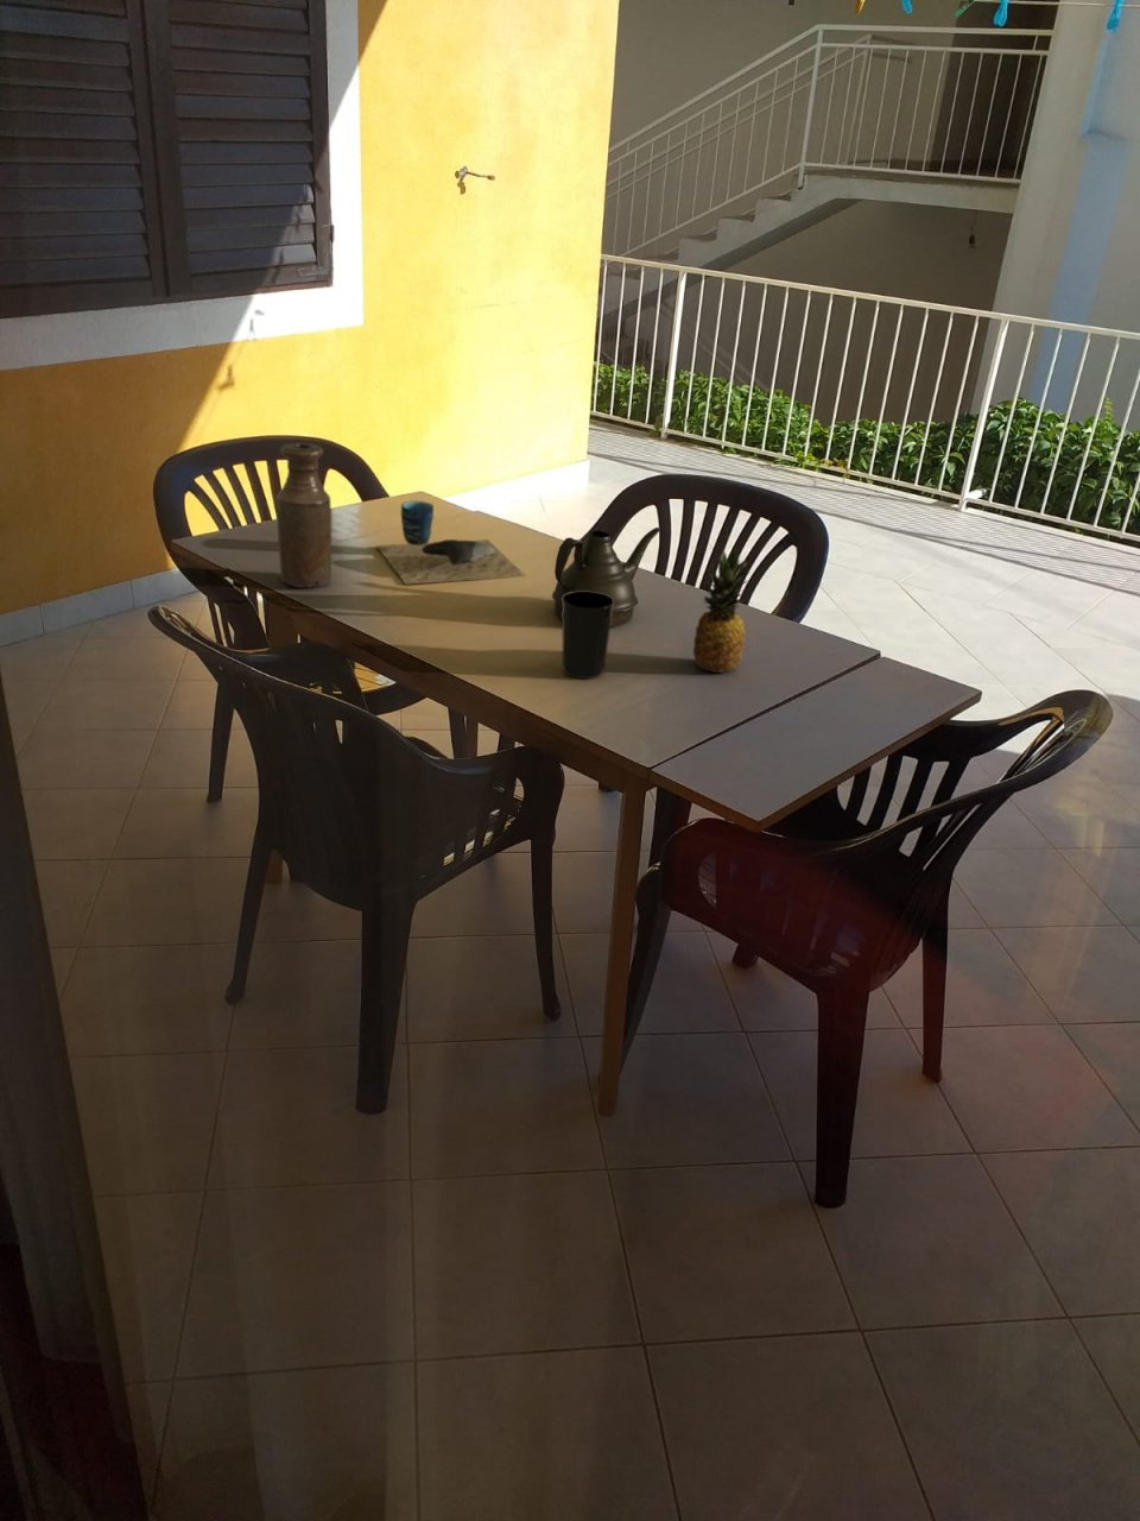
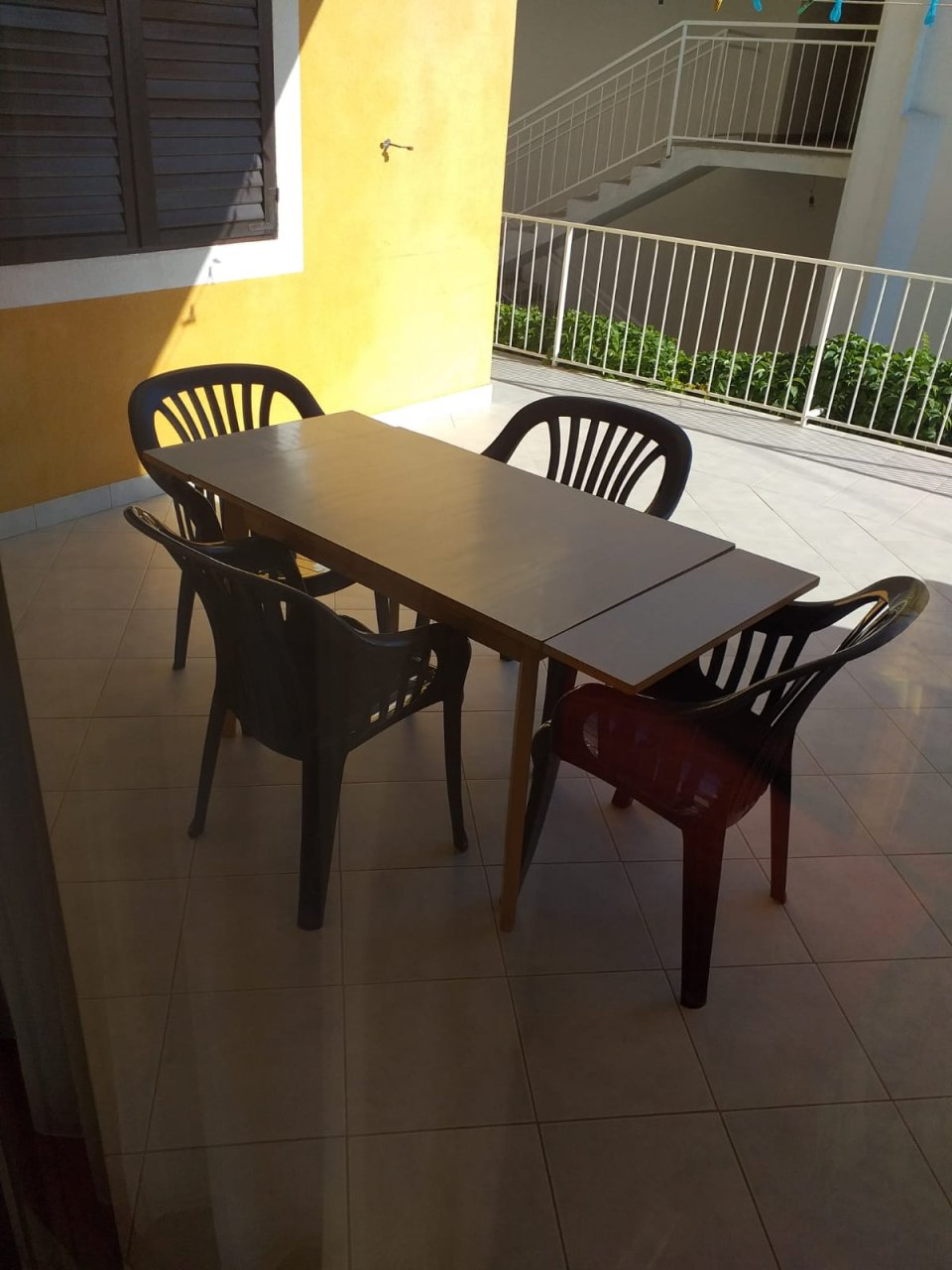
- teapot (610, 571)
- cup (584, 635)
- cup (449, 539)
- fruit (723, 608)
- bottle (304, 516)
